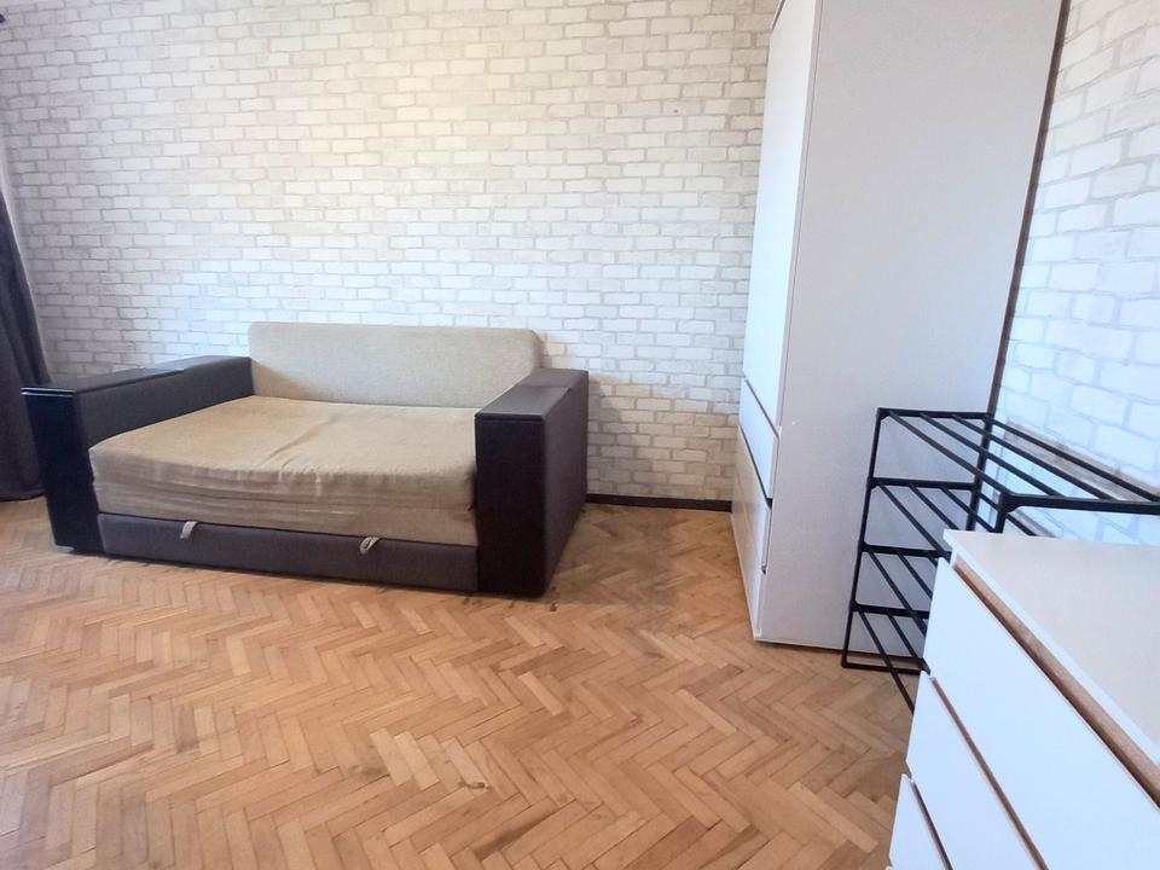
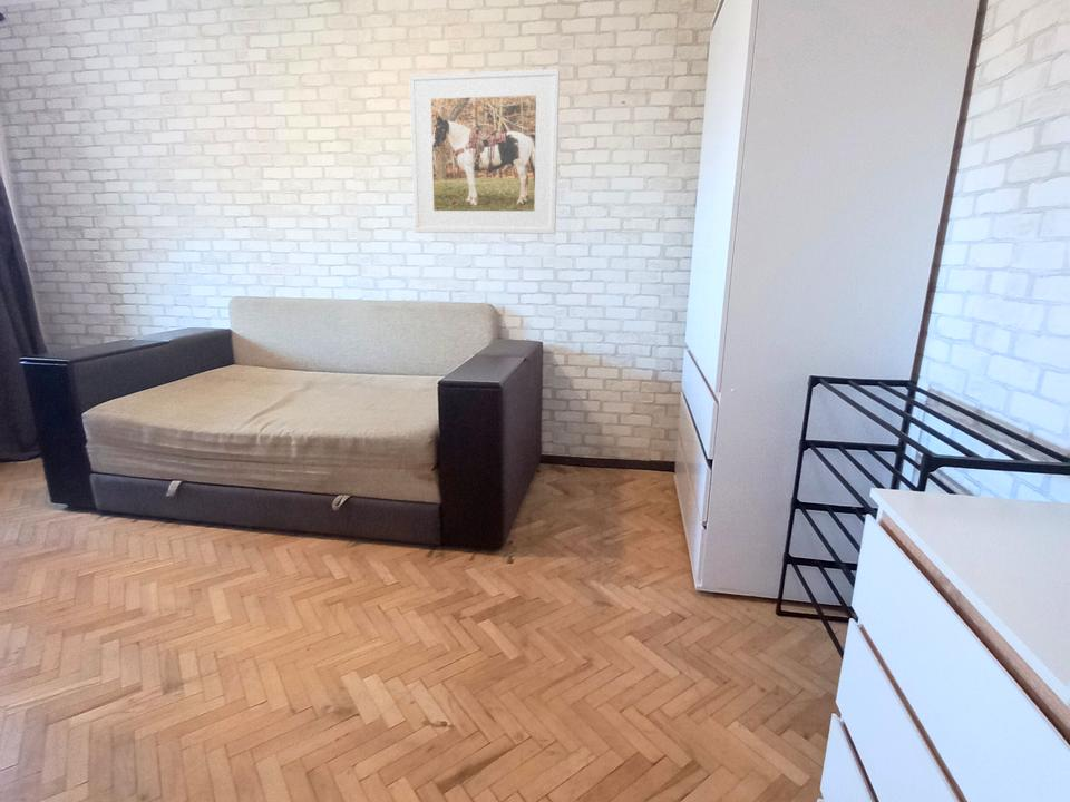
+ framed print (483, 155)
